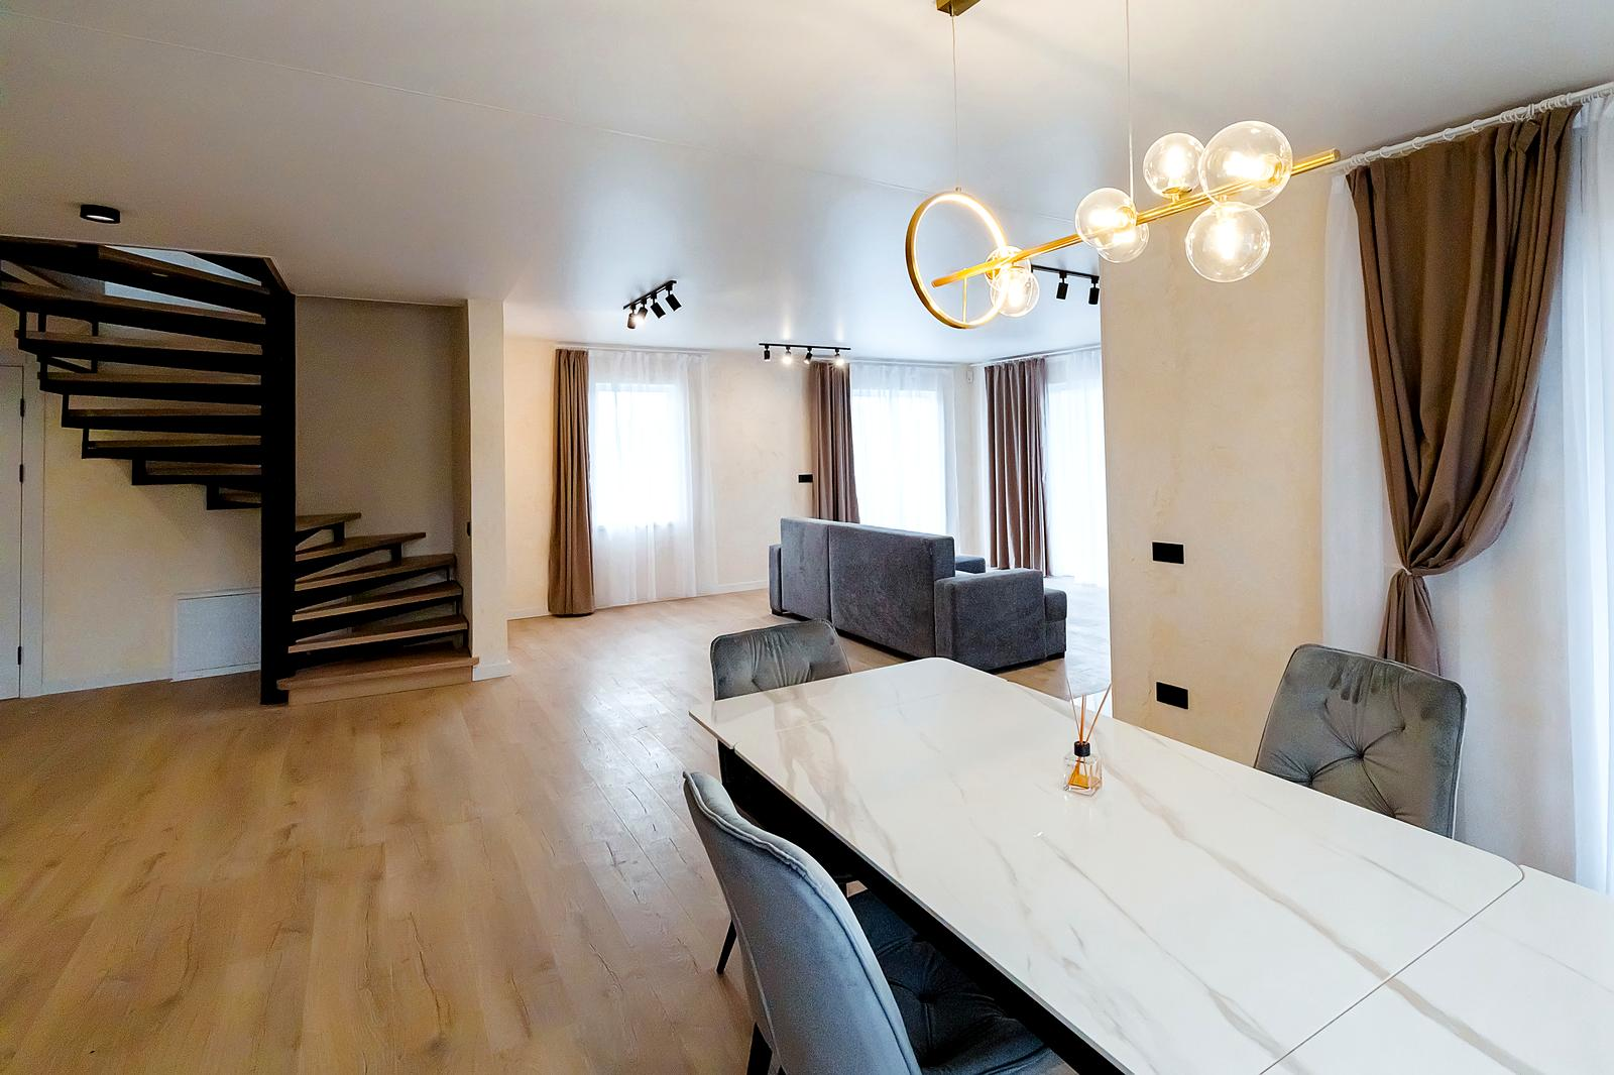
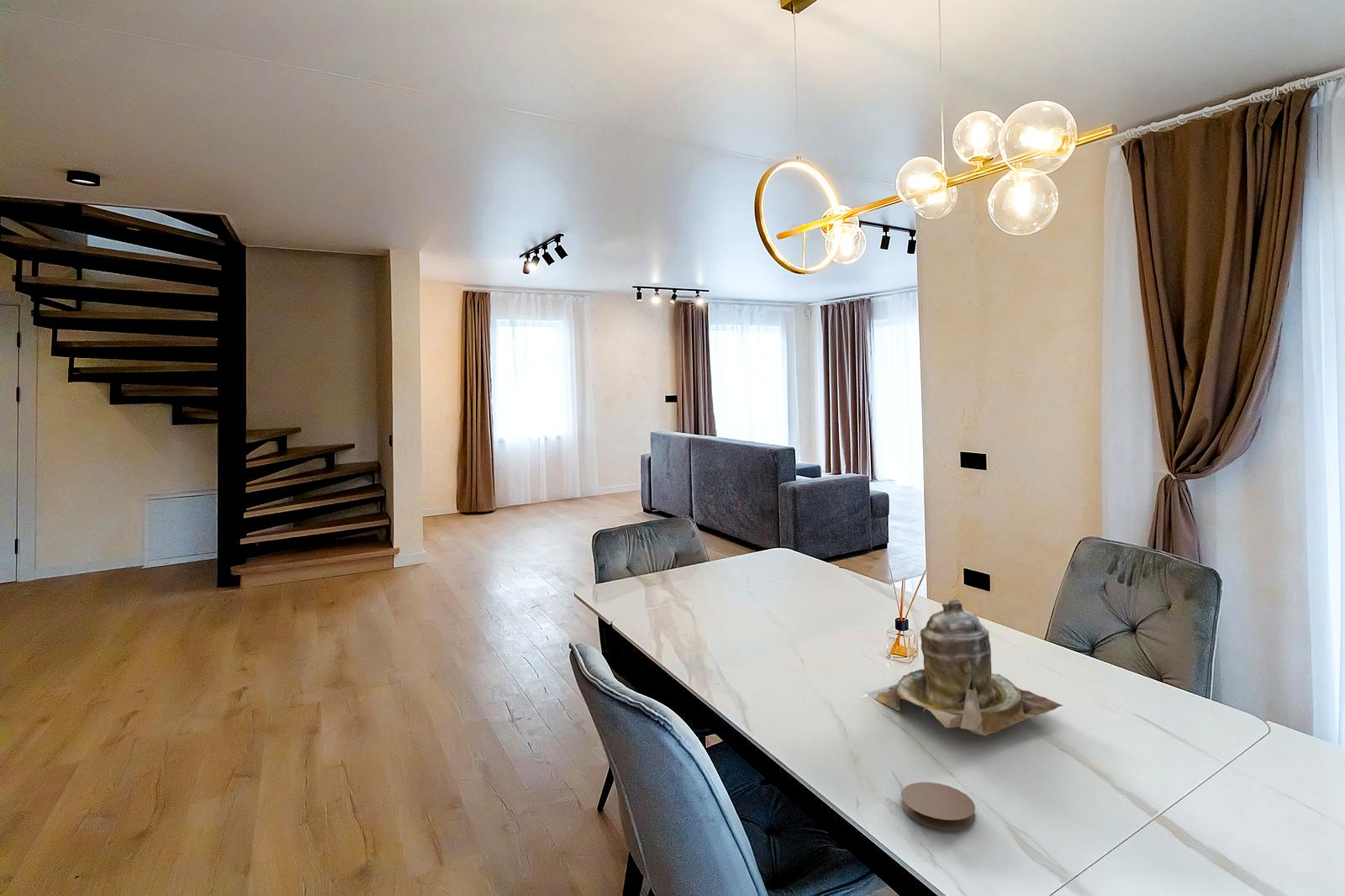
+ coaster (937, 804)
+ teapot (957, 650)
